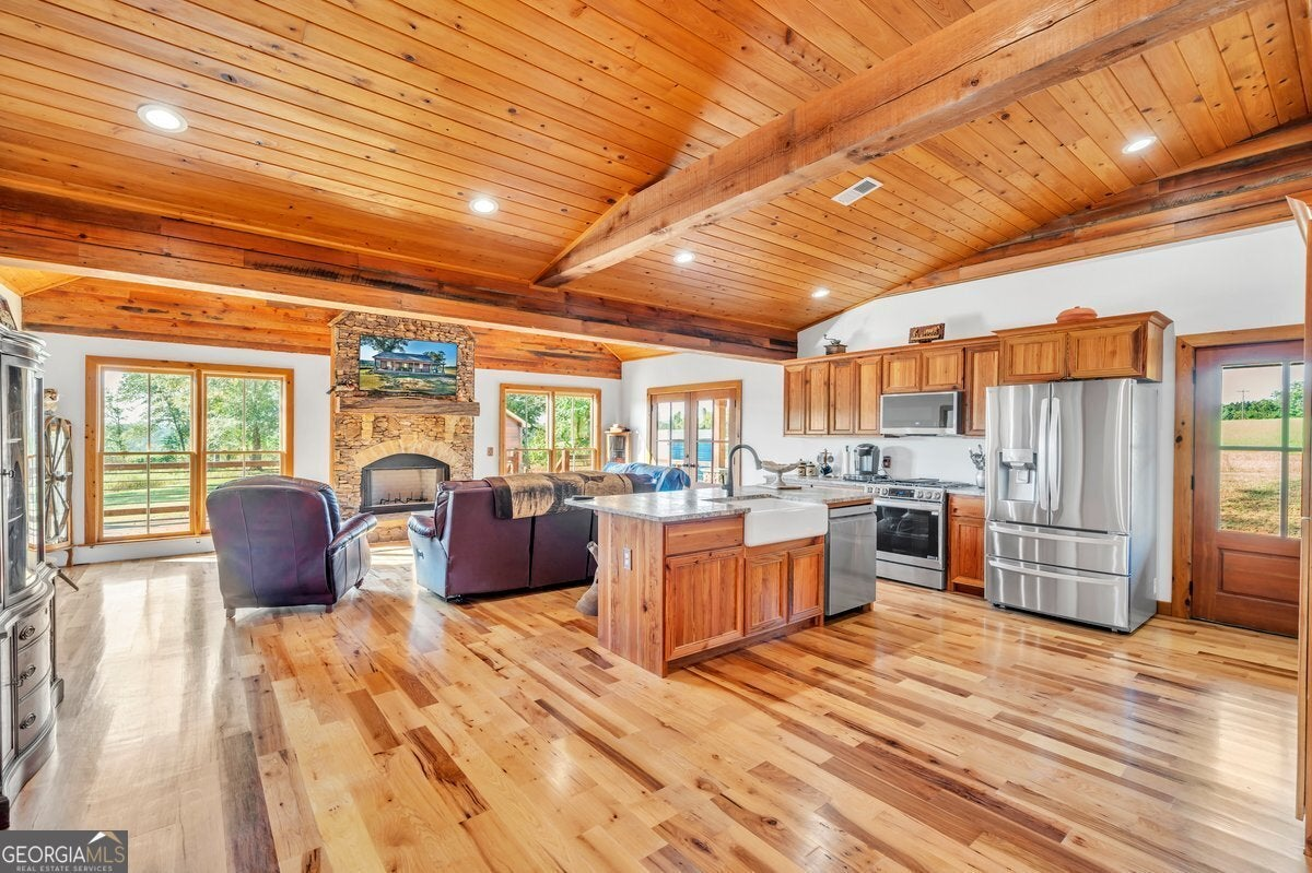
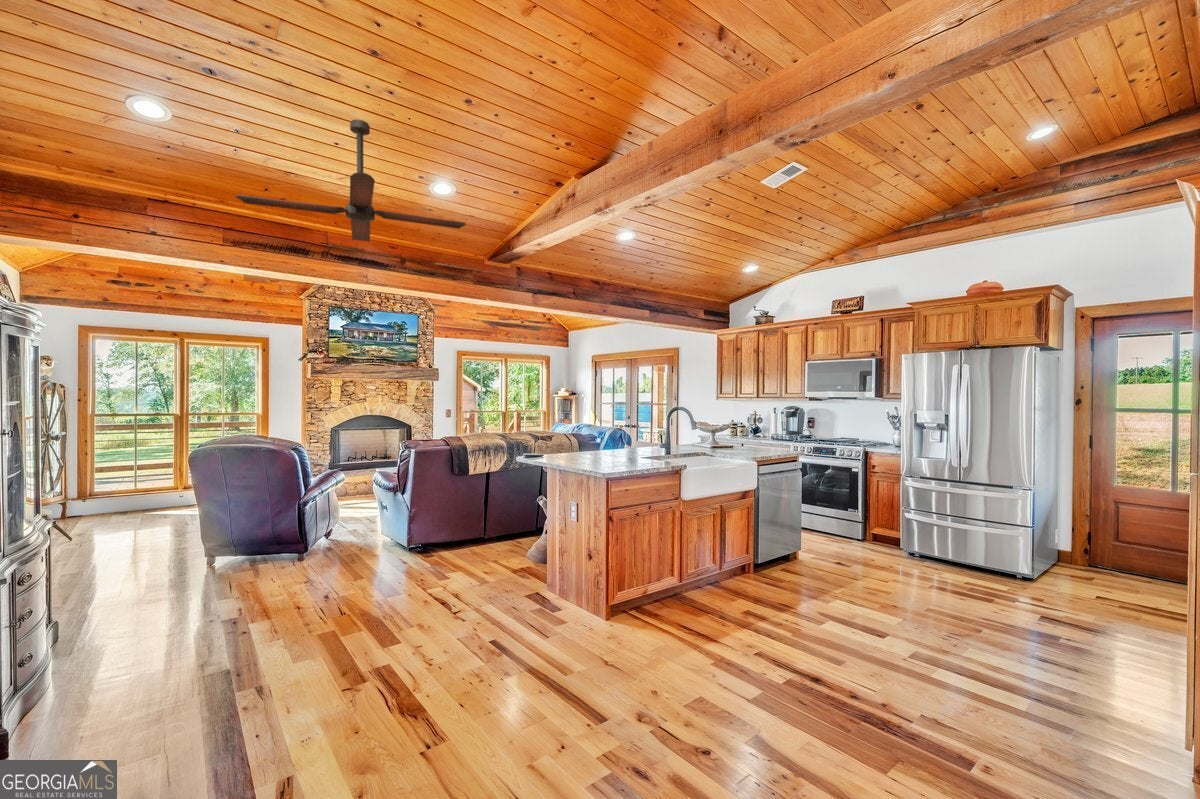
+ ceiling fan (359, 171)
